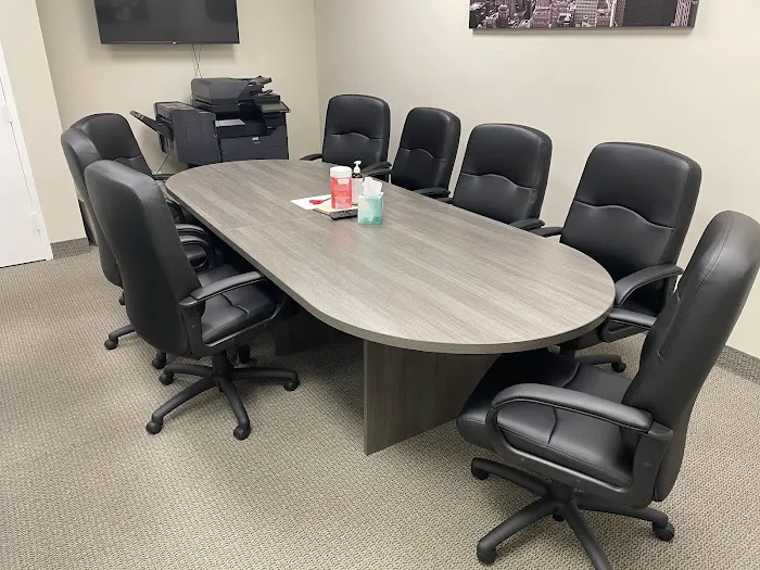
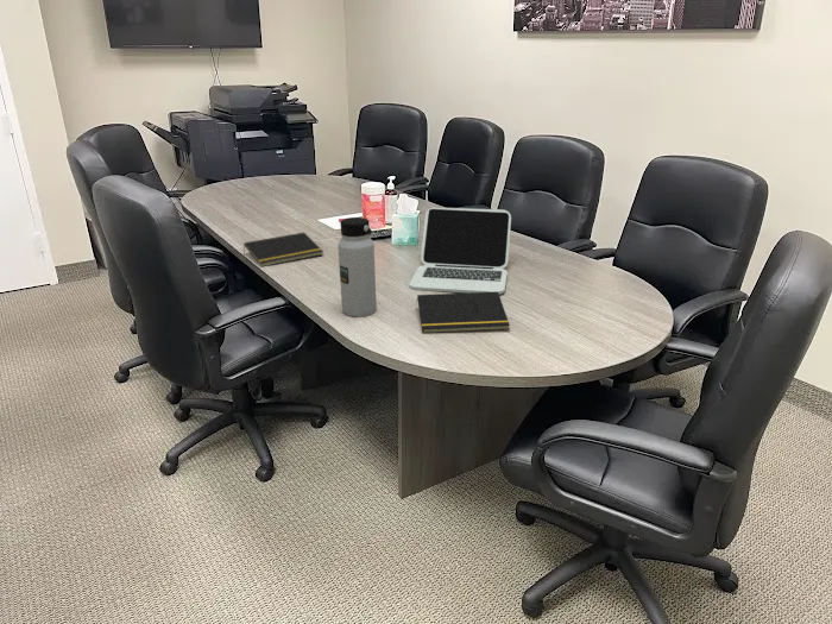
+ notepad (461, 311)
+ notepad (283, 248)
+ water bottle (357, 266)
+ laptop (461, 247)
